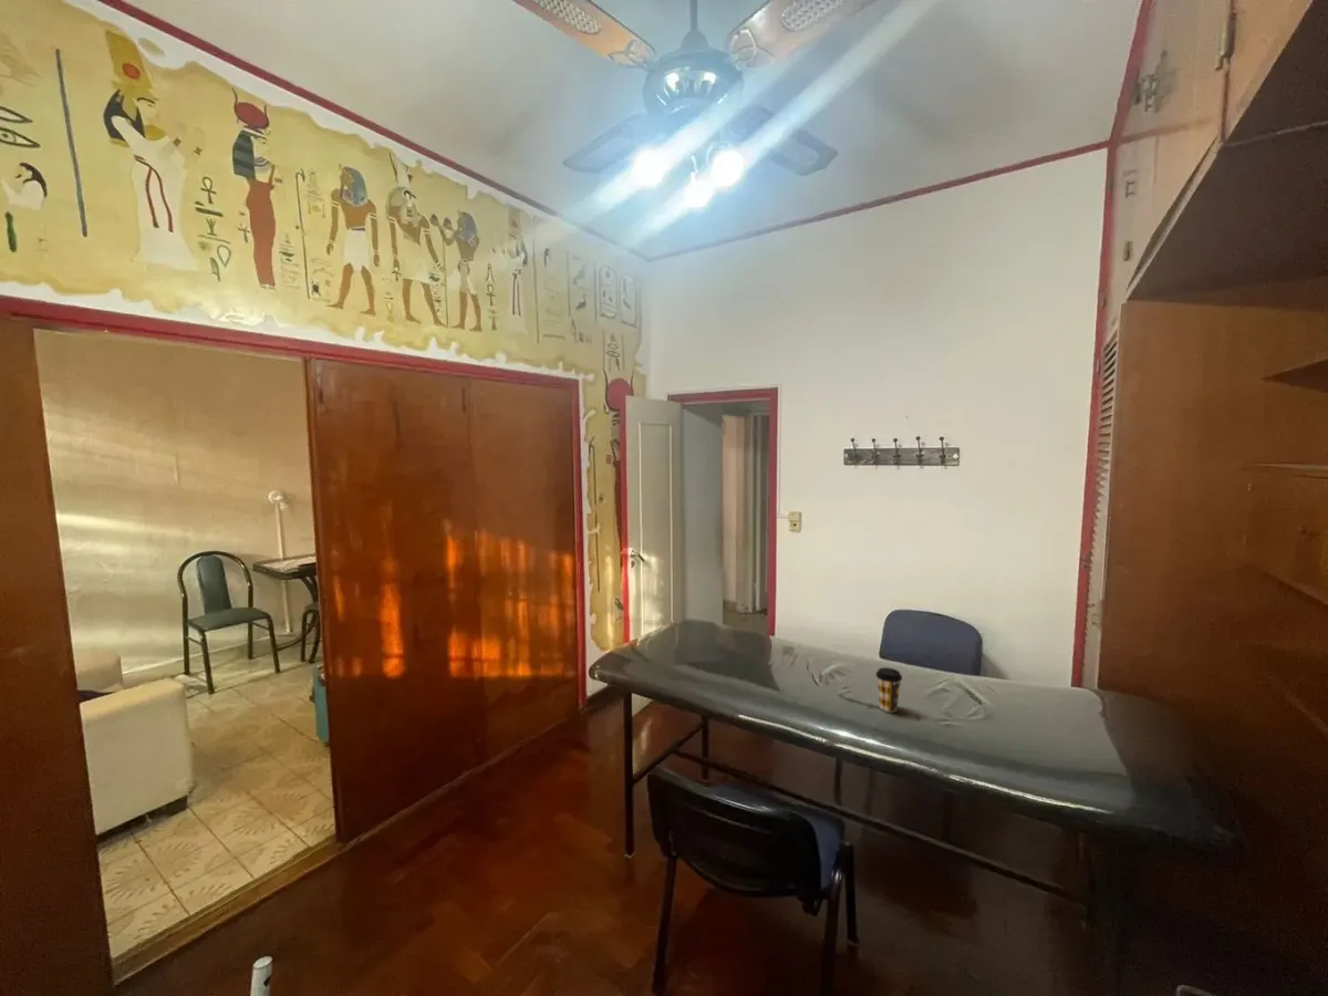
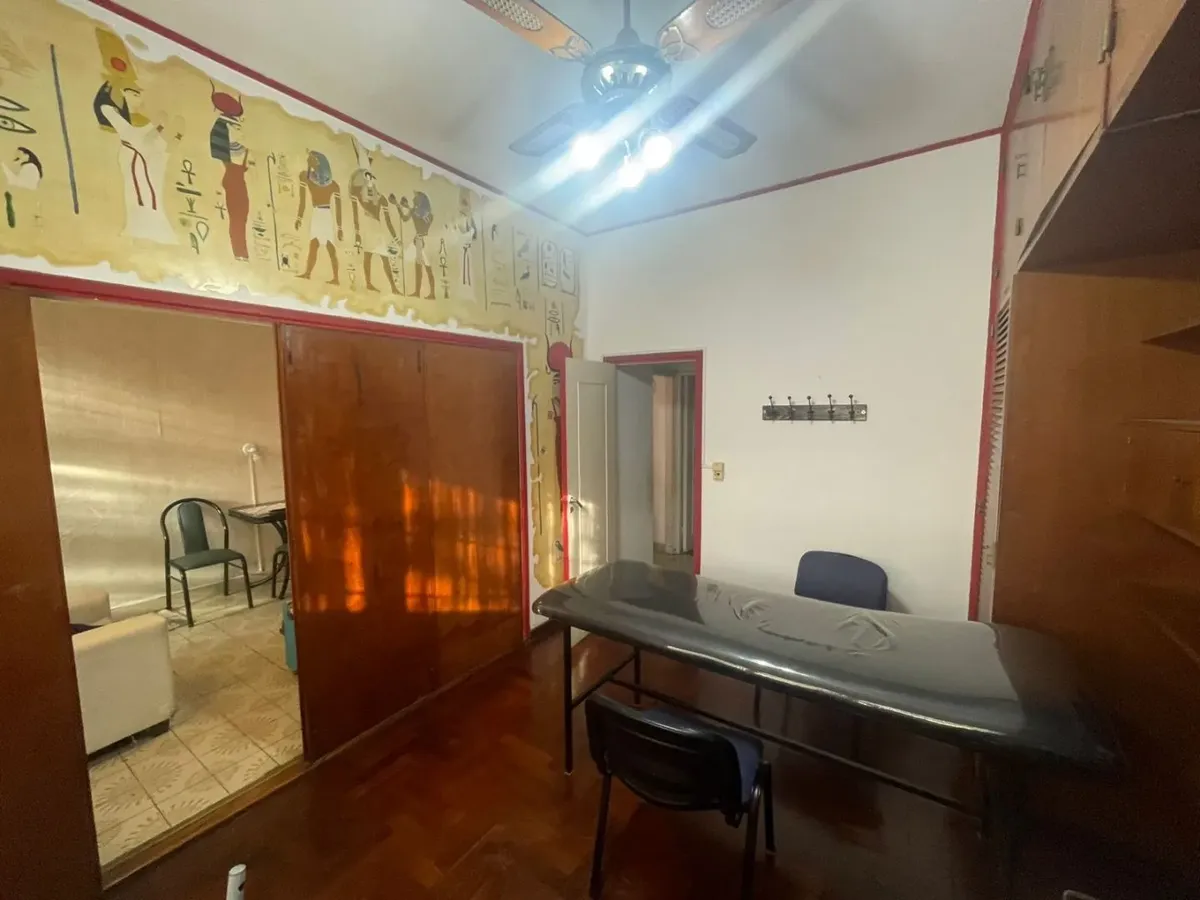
- coffee cup (888, 689)
